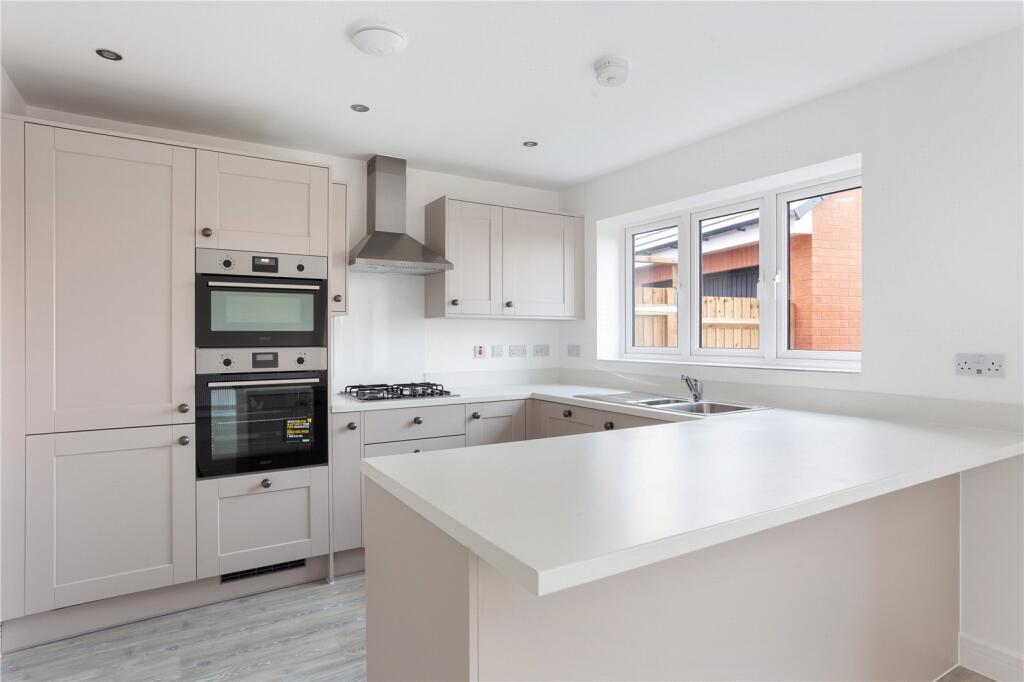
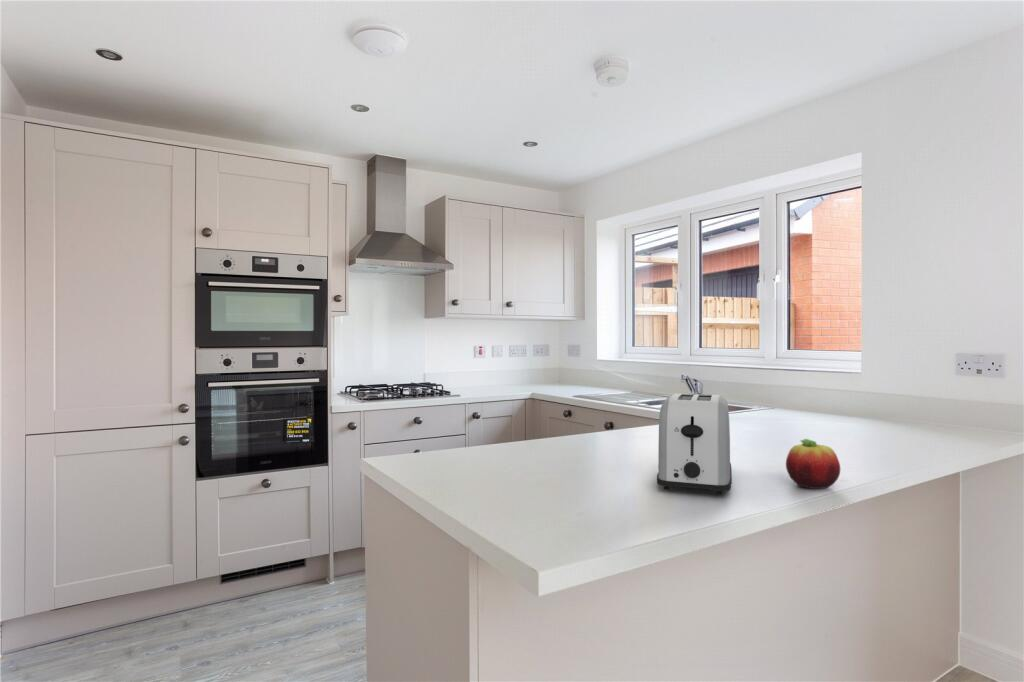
+ fruit (812, 463)
+ toaster (695, 437)
